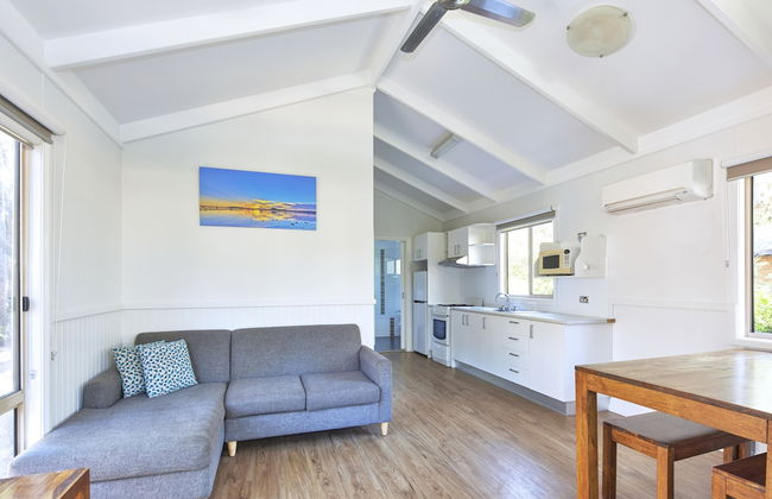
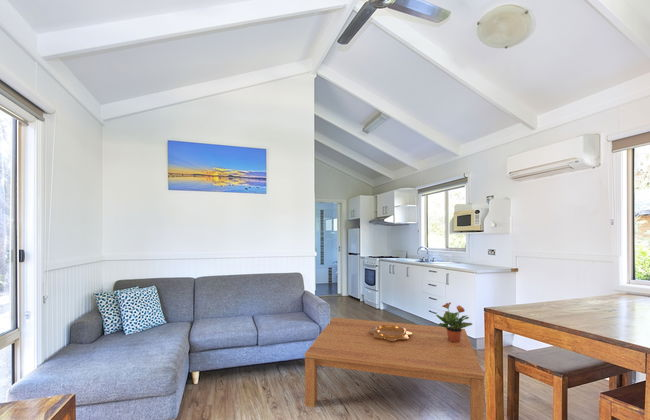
+ potted plant (453, 321)
+ decorative bowl (390, 332)
+ coffee table (392, 364)
